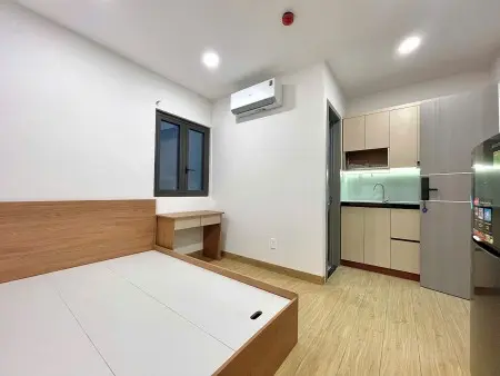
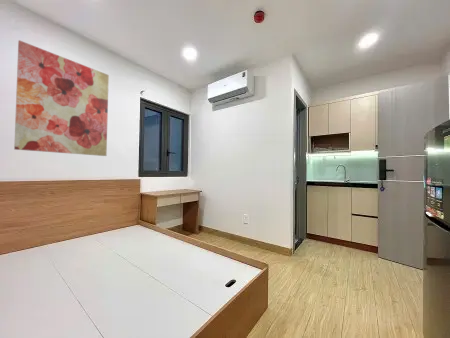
+ wall art (68, 106)
